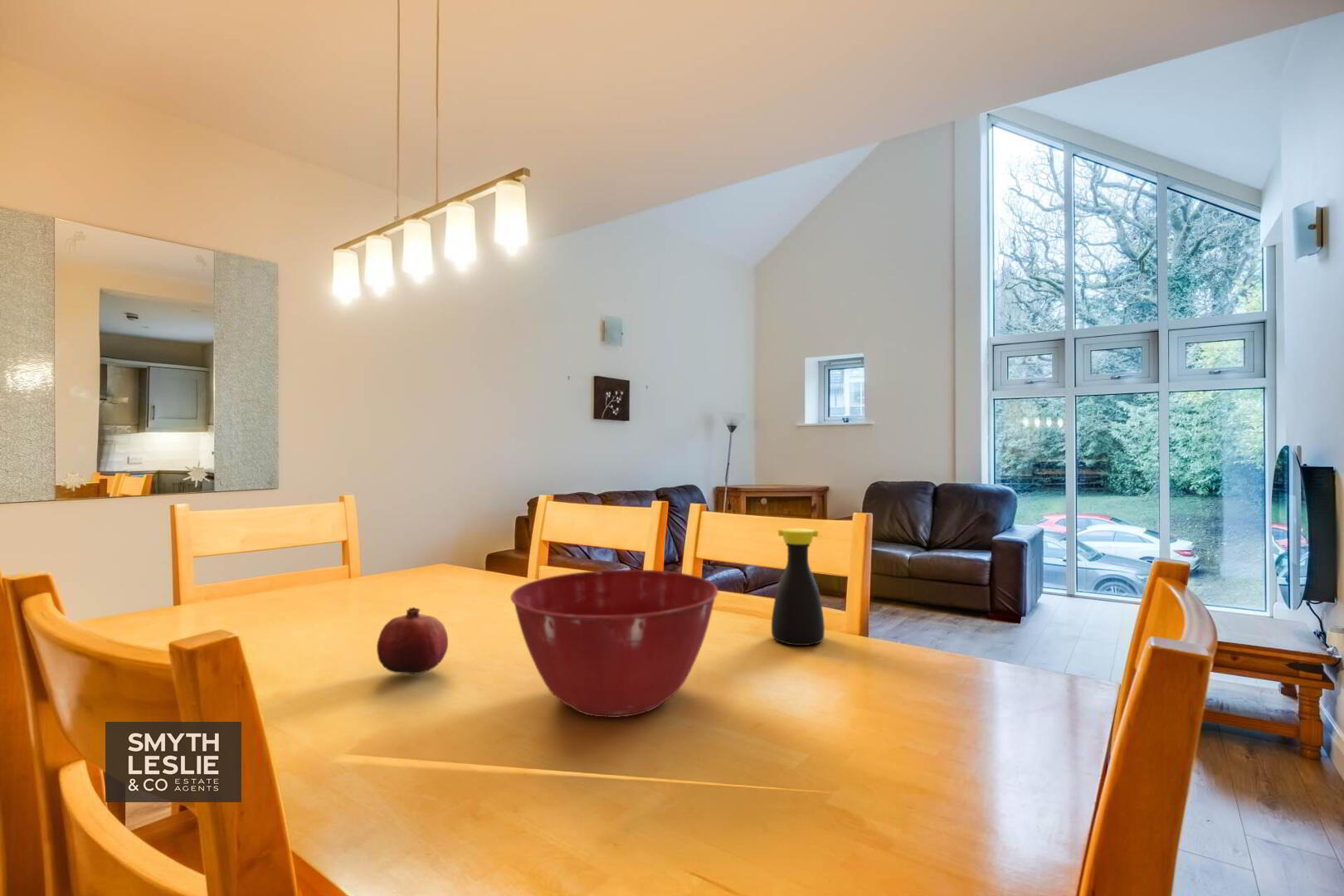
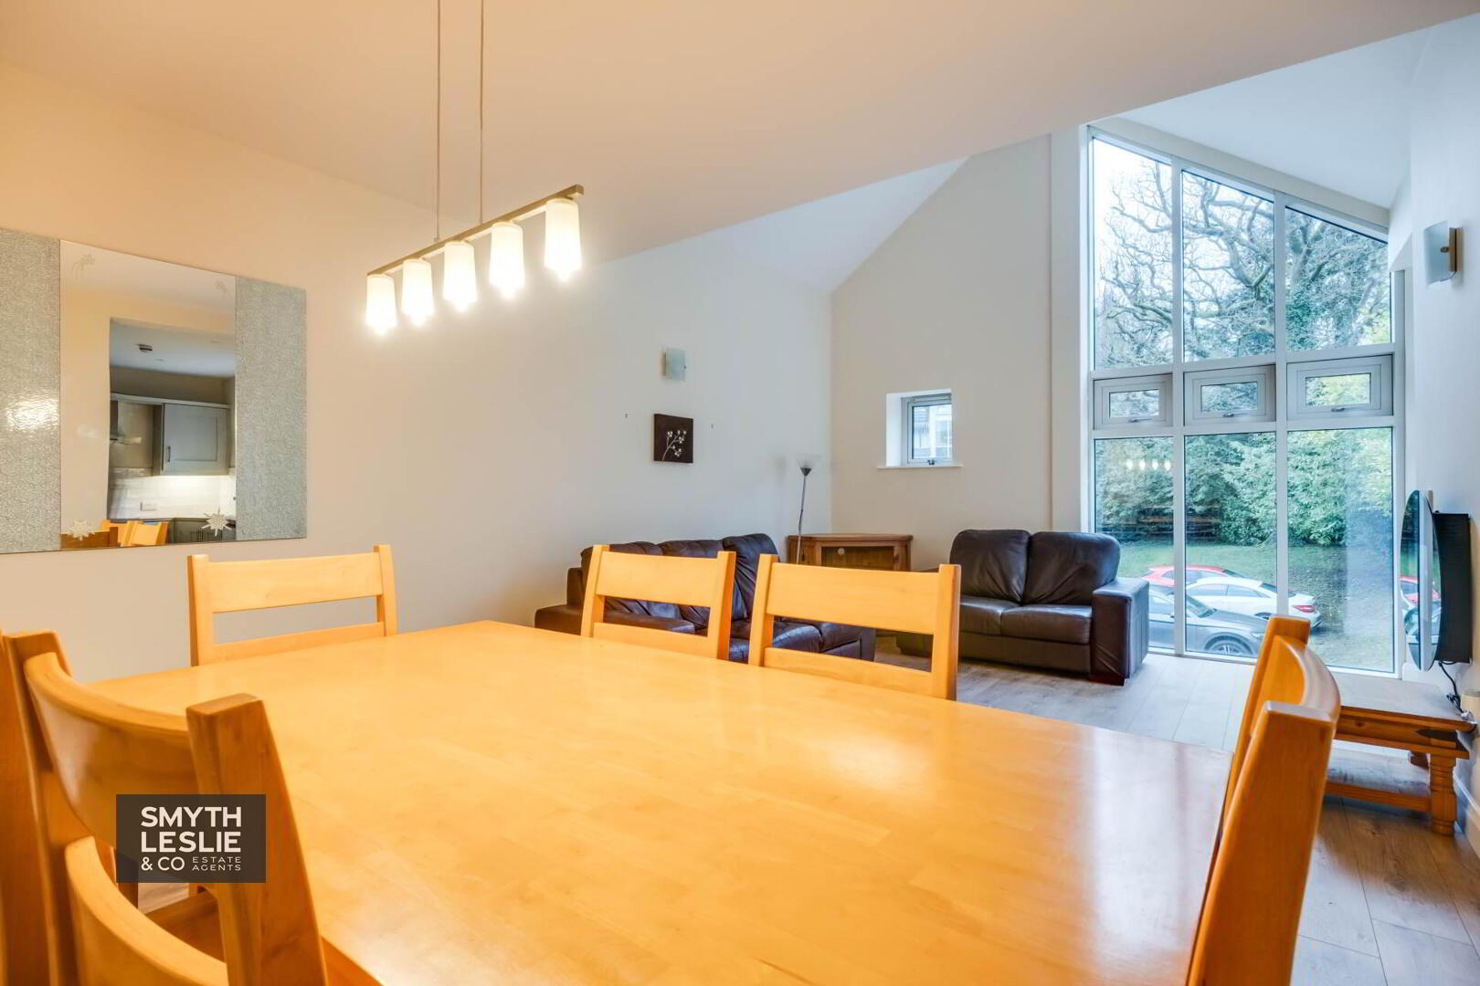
- fruit (412, 640)
- bottle (797, 584)
- mixing bowl (615, 642)
